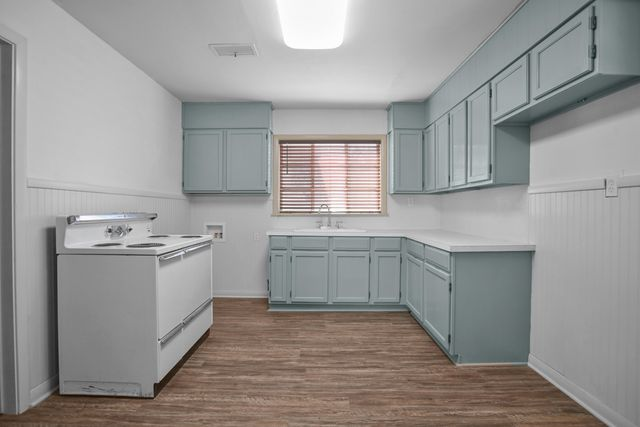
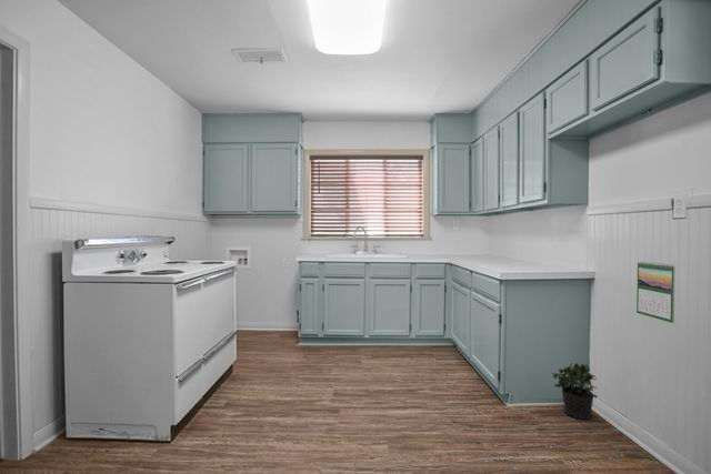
+ potted plant (578, 389)
+ calendar (654, 290)
